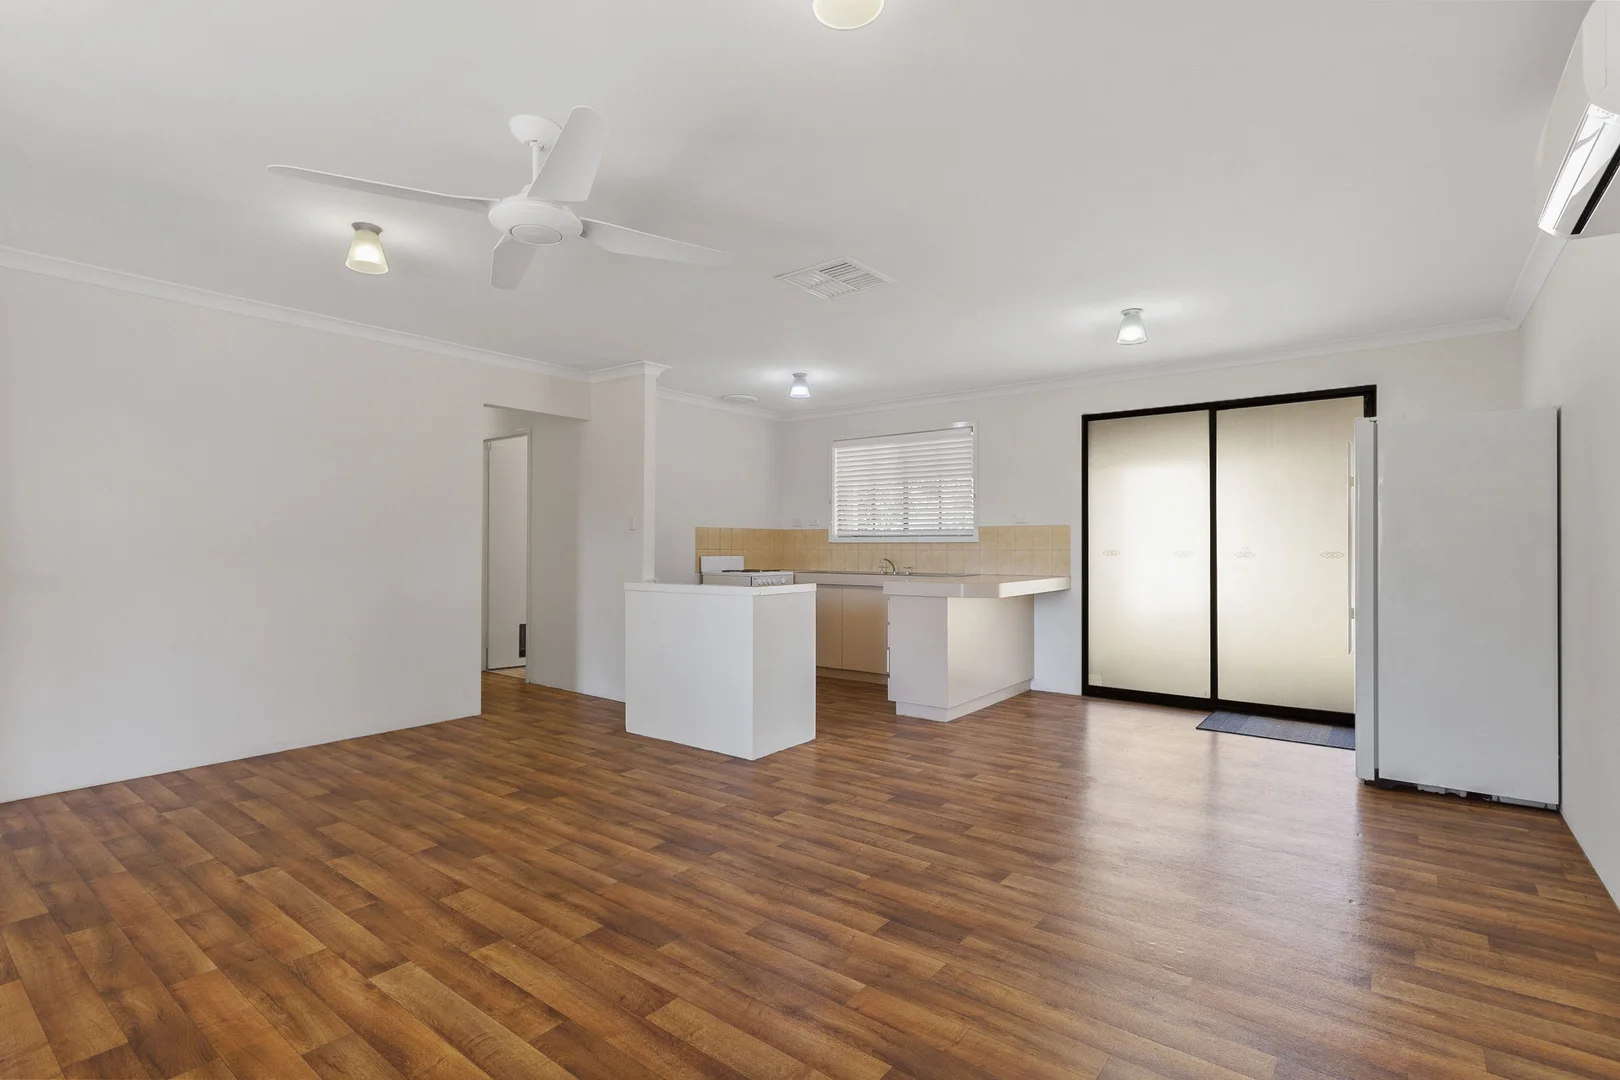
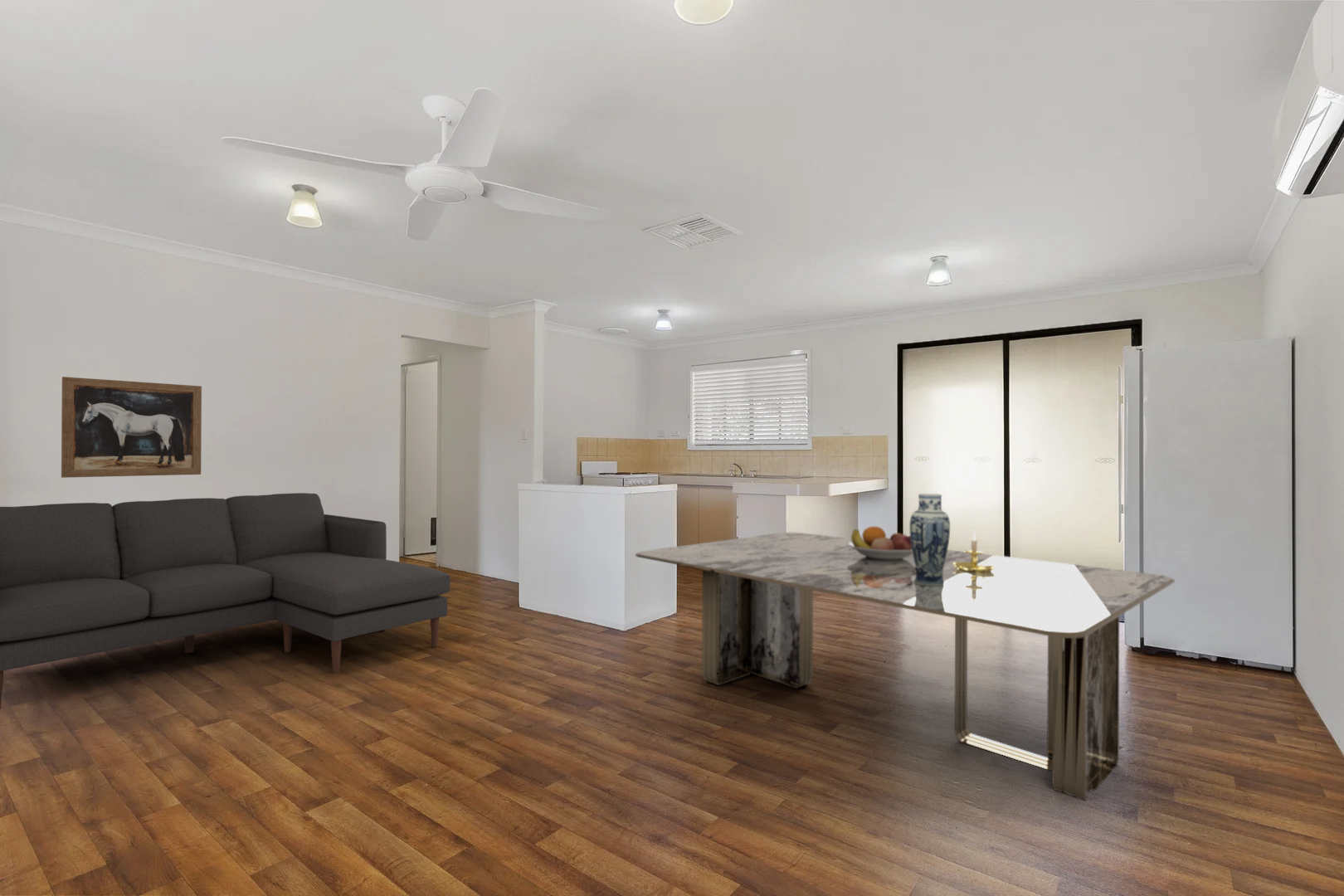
+ vase (929, 538)
+ fruit bowl (884, 541)
+ candle holder (976, 549)
+ dining table (884, 604)
+ wall art (135, 428)
+ sofa (212, 583)
